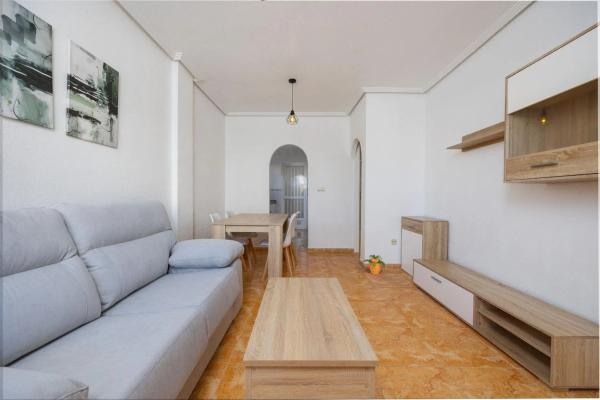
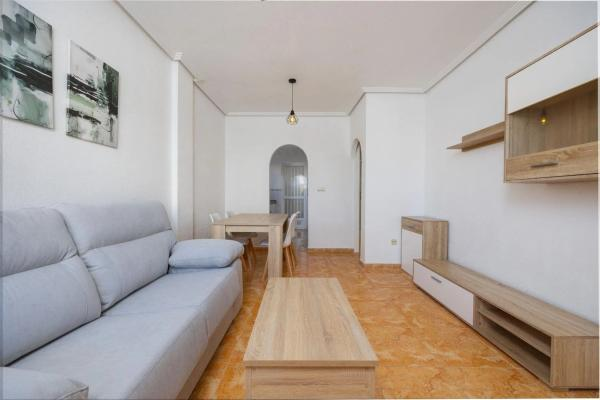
- potted plant (373, 263)
